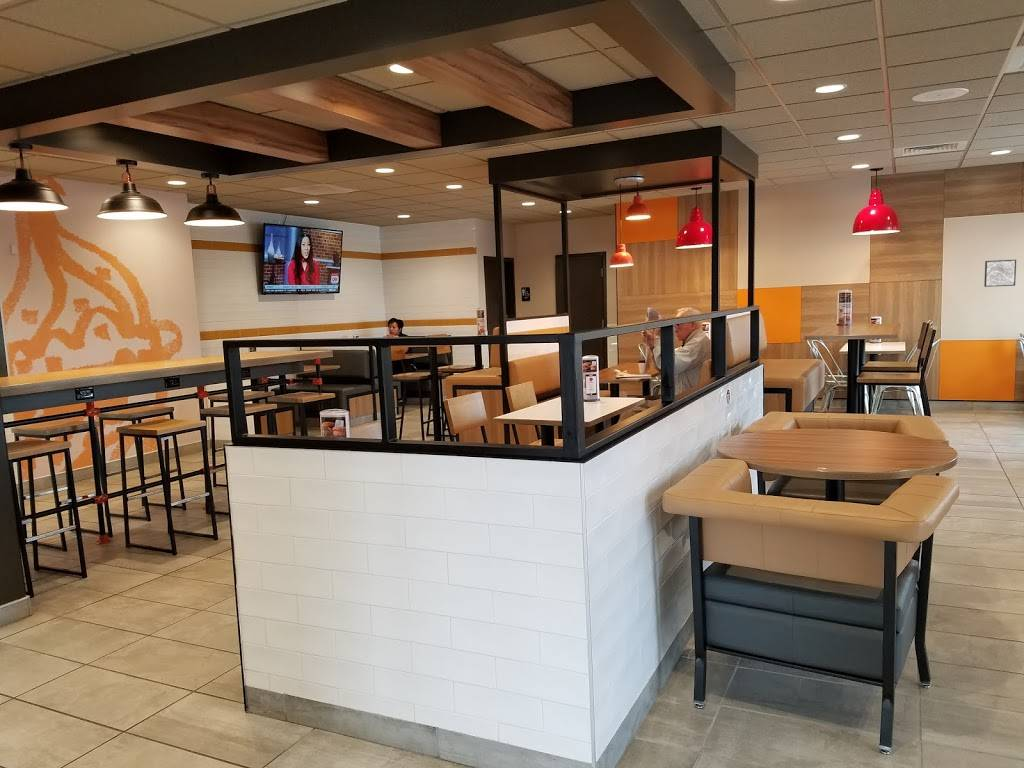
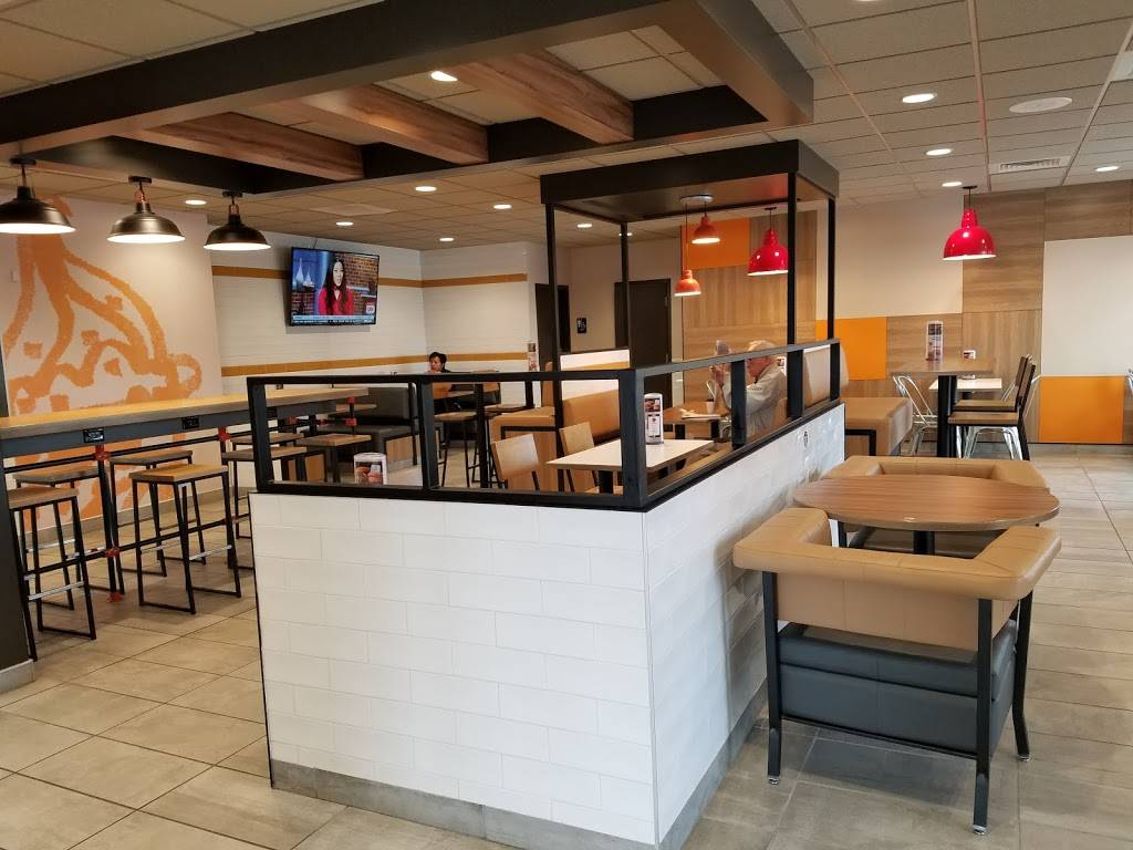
- wall art (1000, 273)
